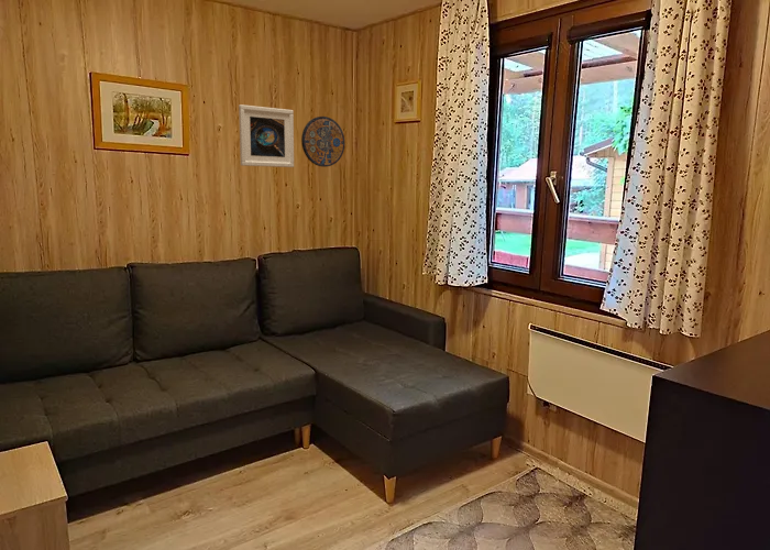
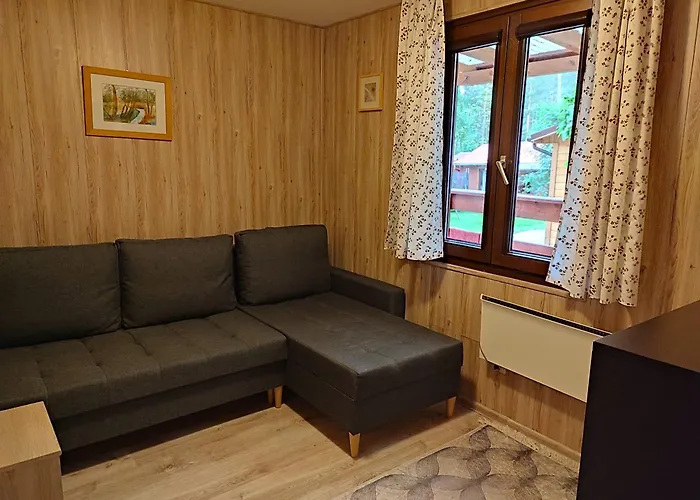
- manhole cover (323, 141)
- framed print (267, 136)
